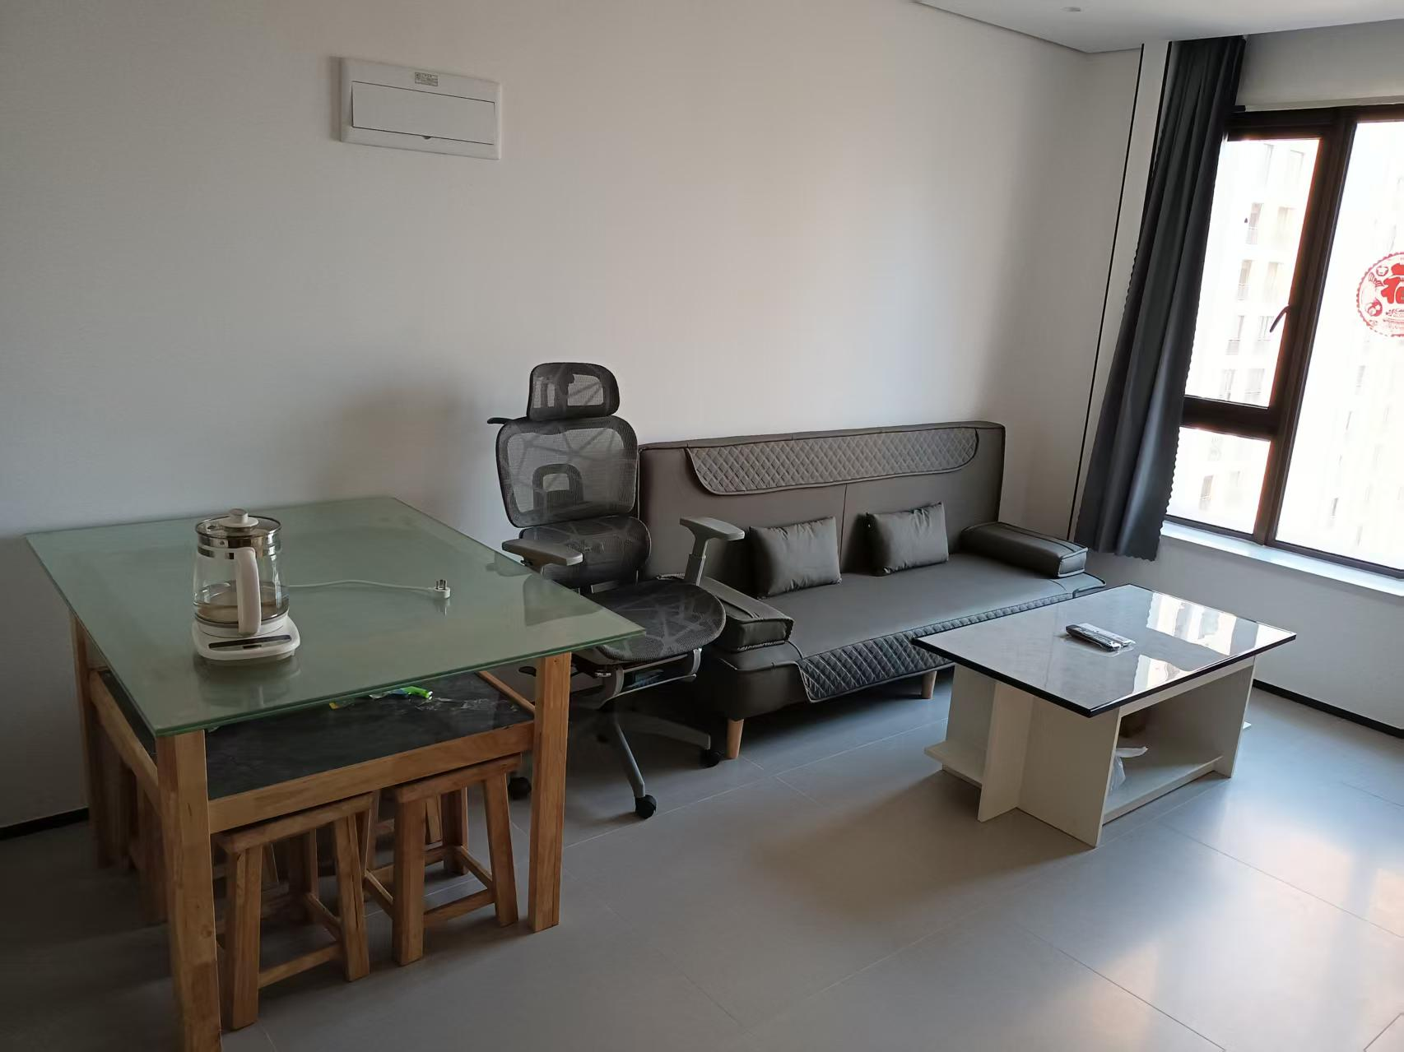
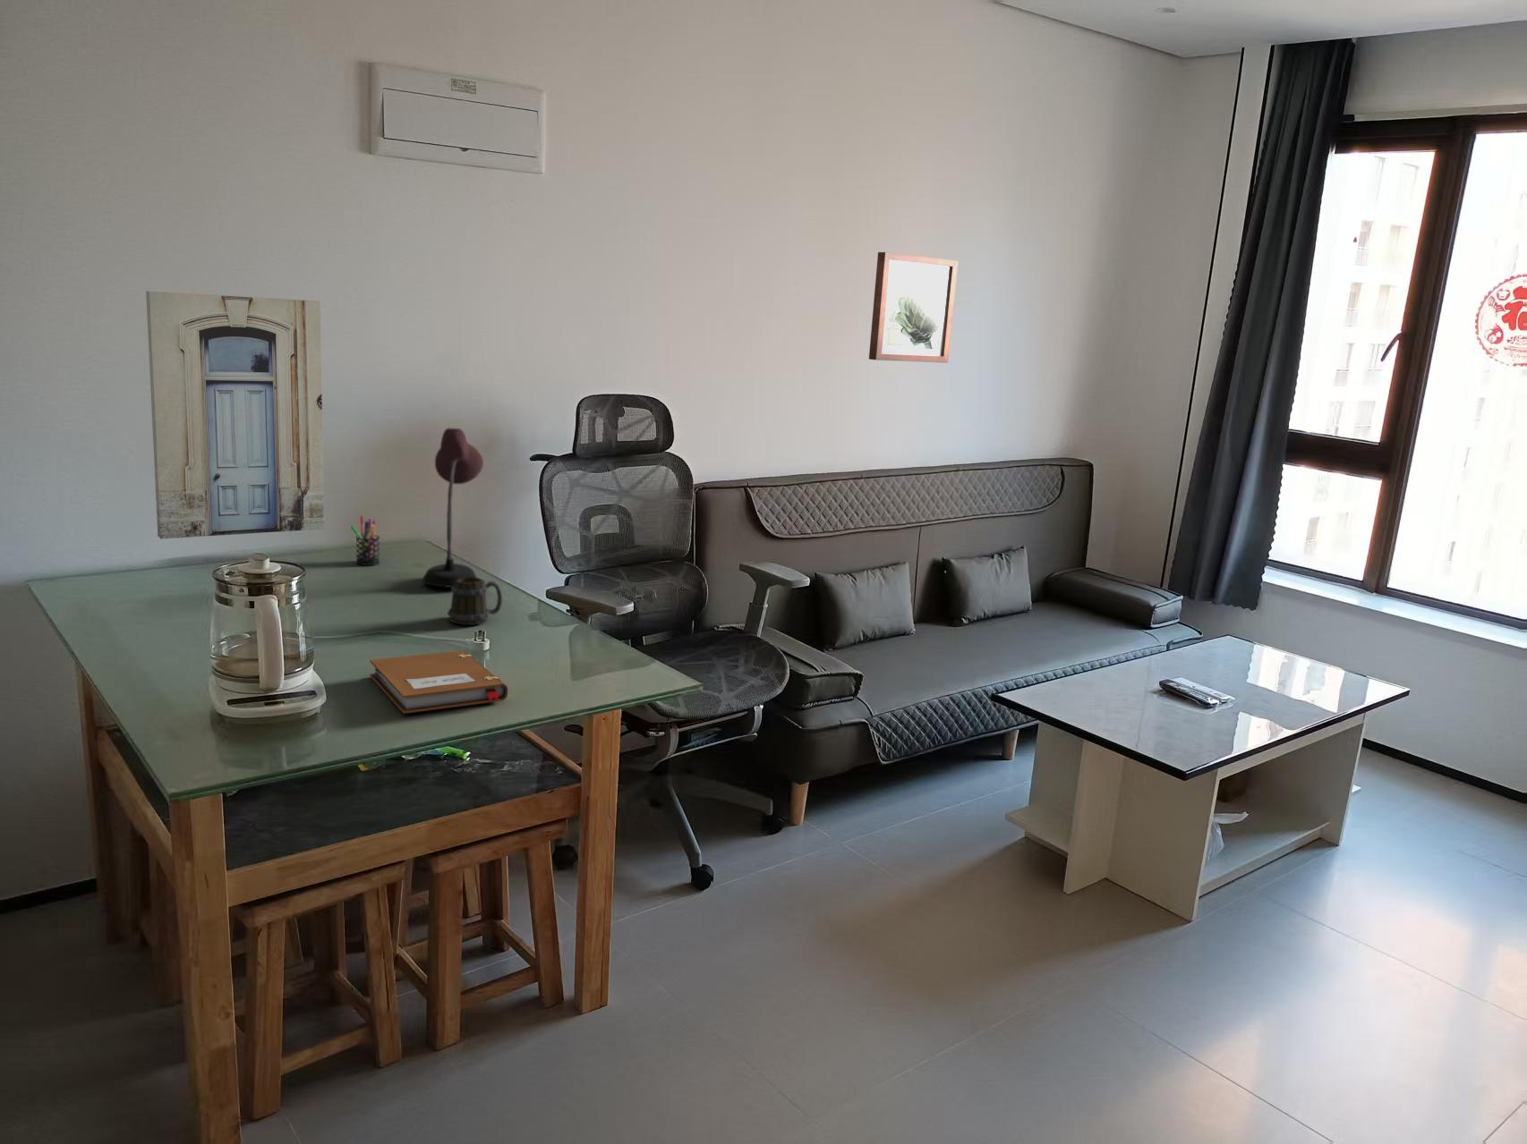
+ wall art (240, 417)
+ desk lamp (451, 505)
+ pen holder (364, 540)
+ notebook (439, 680)
+ mug (475, 600)
+ wall art (914, 309)
